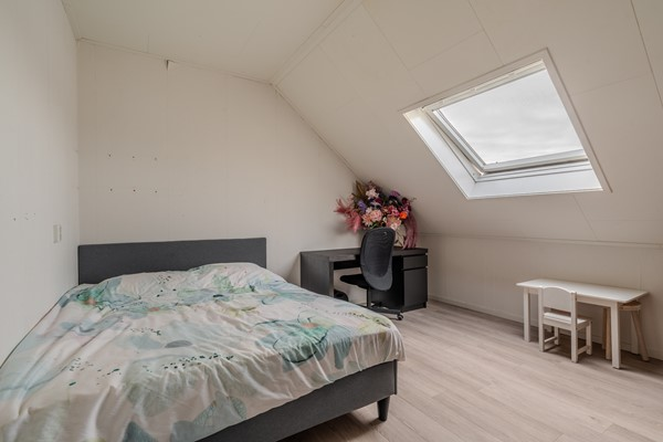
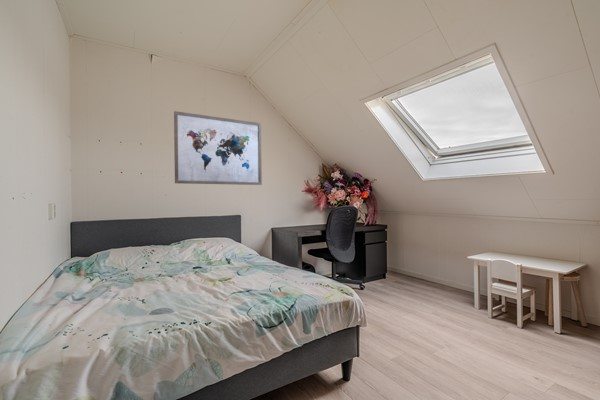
+ wall art (221, 150)
